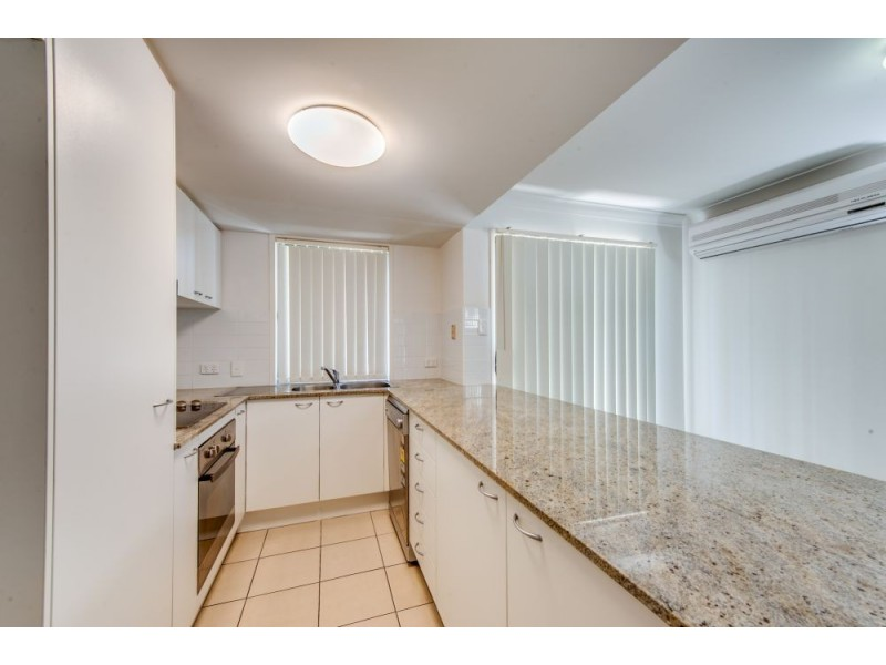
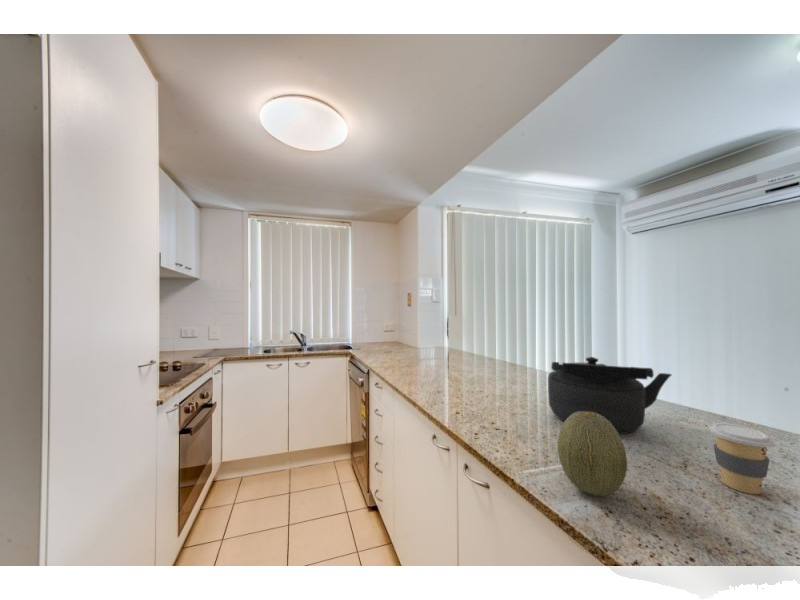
+ kettle (596, 388)
+ coffee cup (740, 458)
+ fruit (590, 451)
